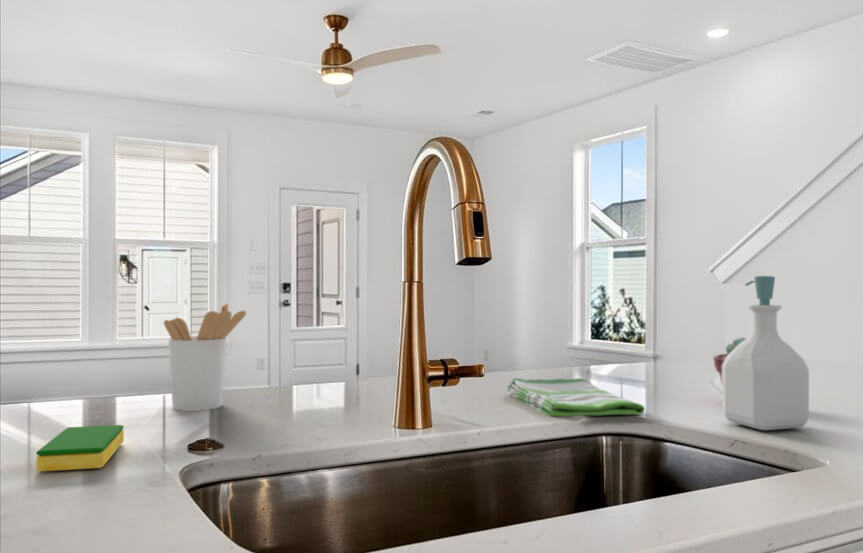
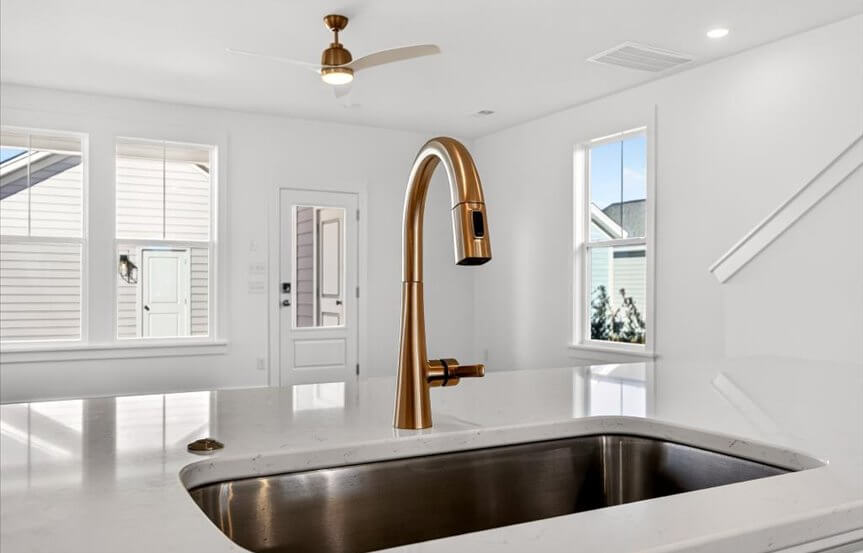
- soap bottle (764, 350)
- utensil holder (206, 356)
- potted succulent (725, 358)
- dish towel (571, 394)
- dish sponge (83, 446)
